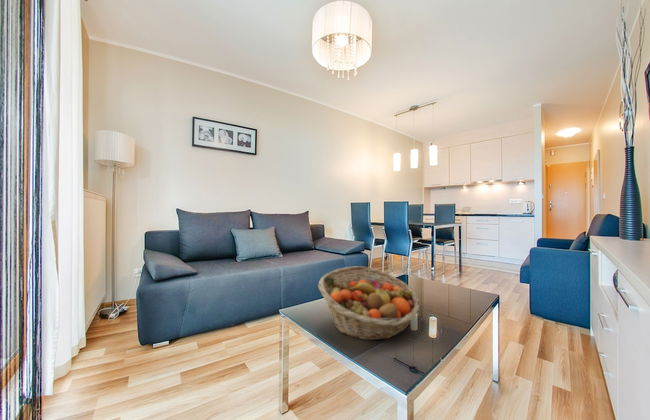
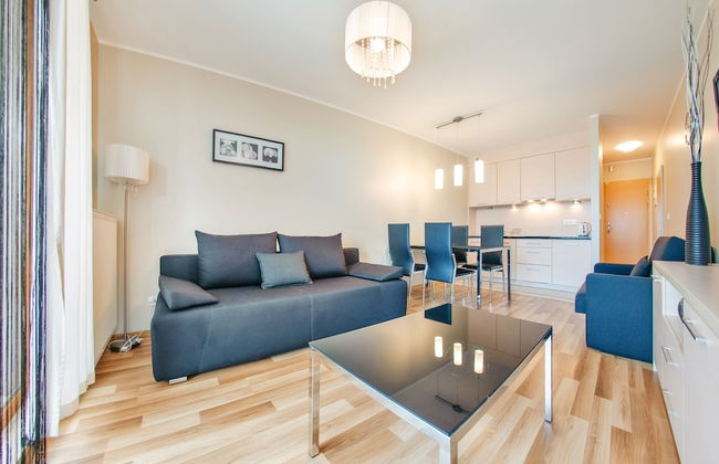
- fruit basket (369, 298)
